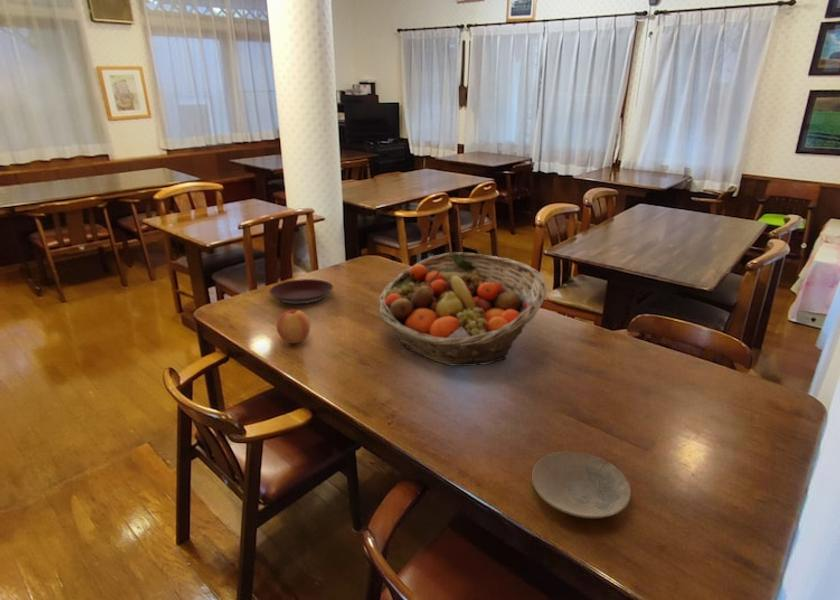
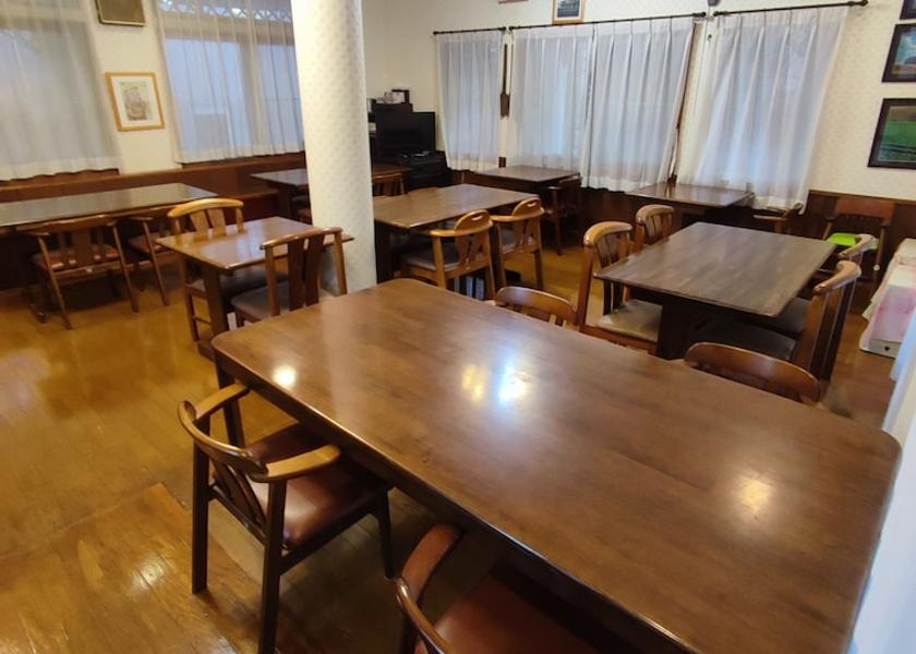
- plate (302, 292)
- apple (293, 325)
- fruit basket (458, 304)
- plate (579, 487)
